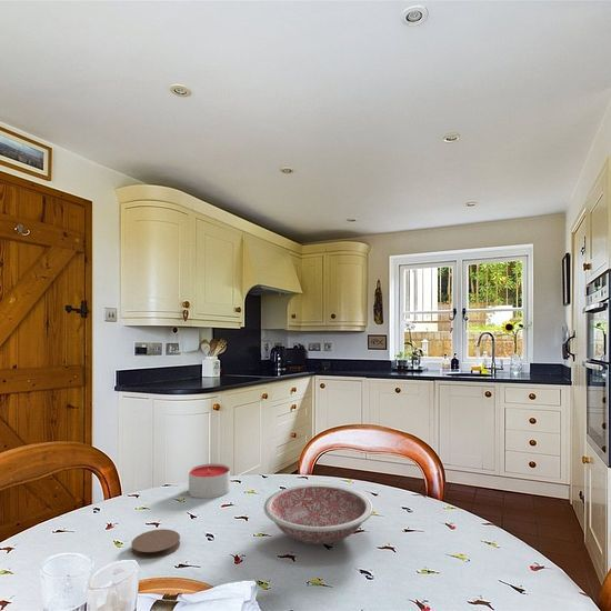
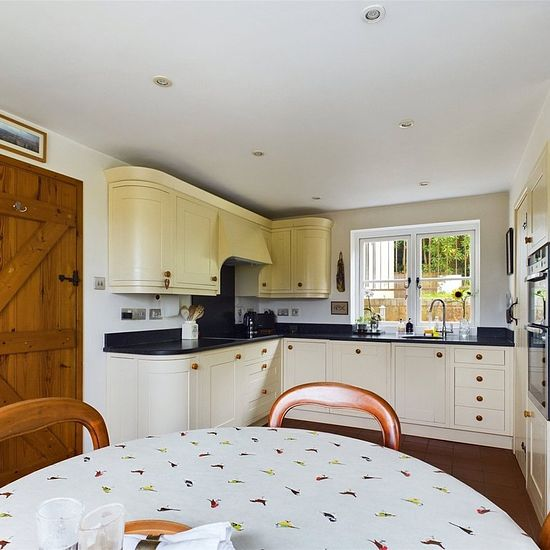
- candle (209, 479)
- bowl (318, 519)
- coaster (156, 543)
